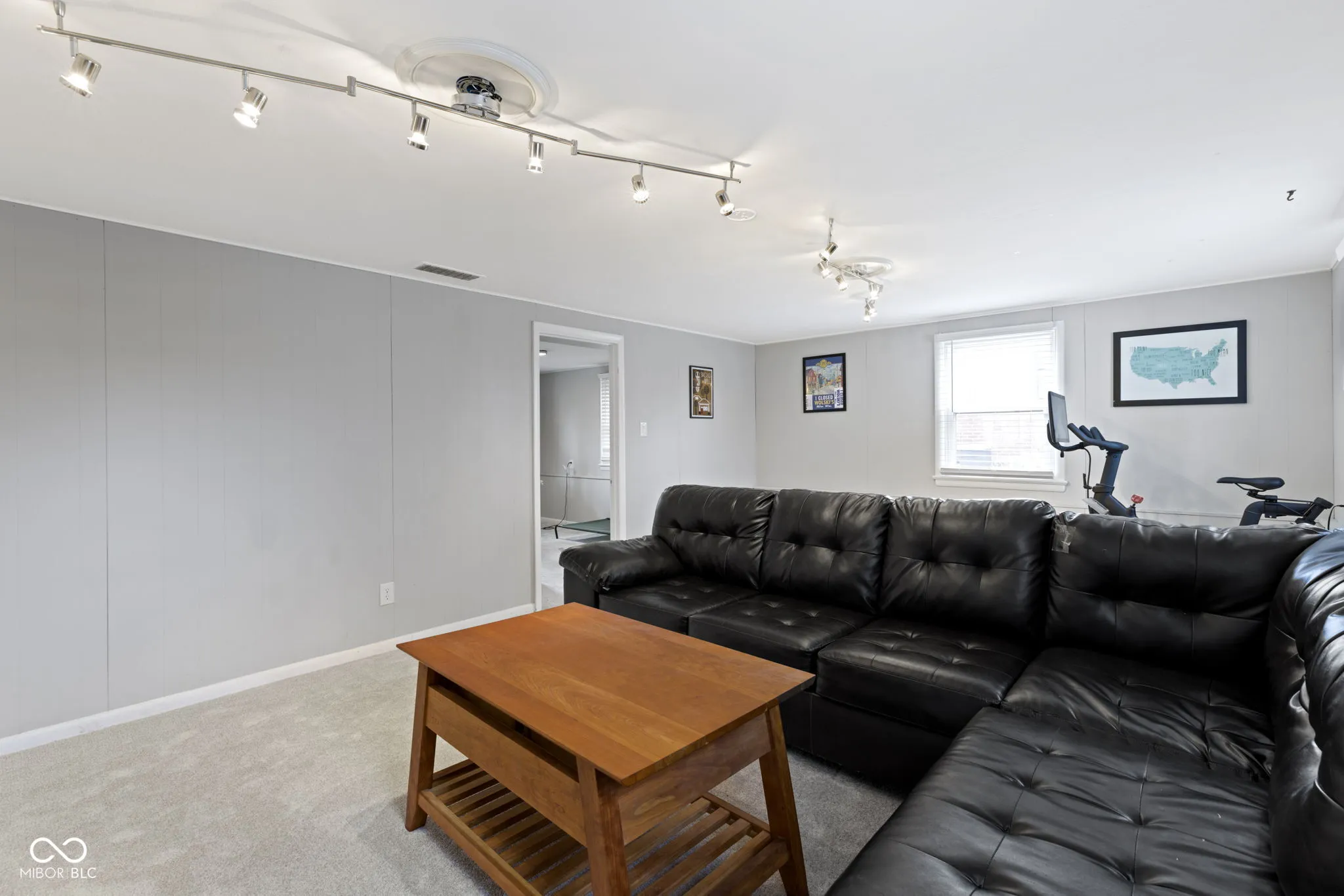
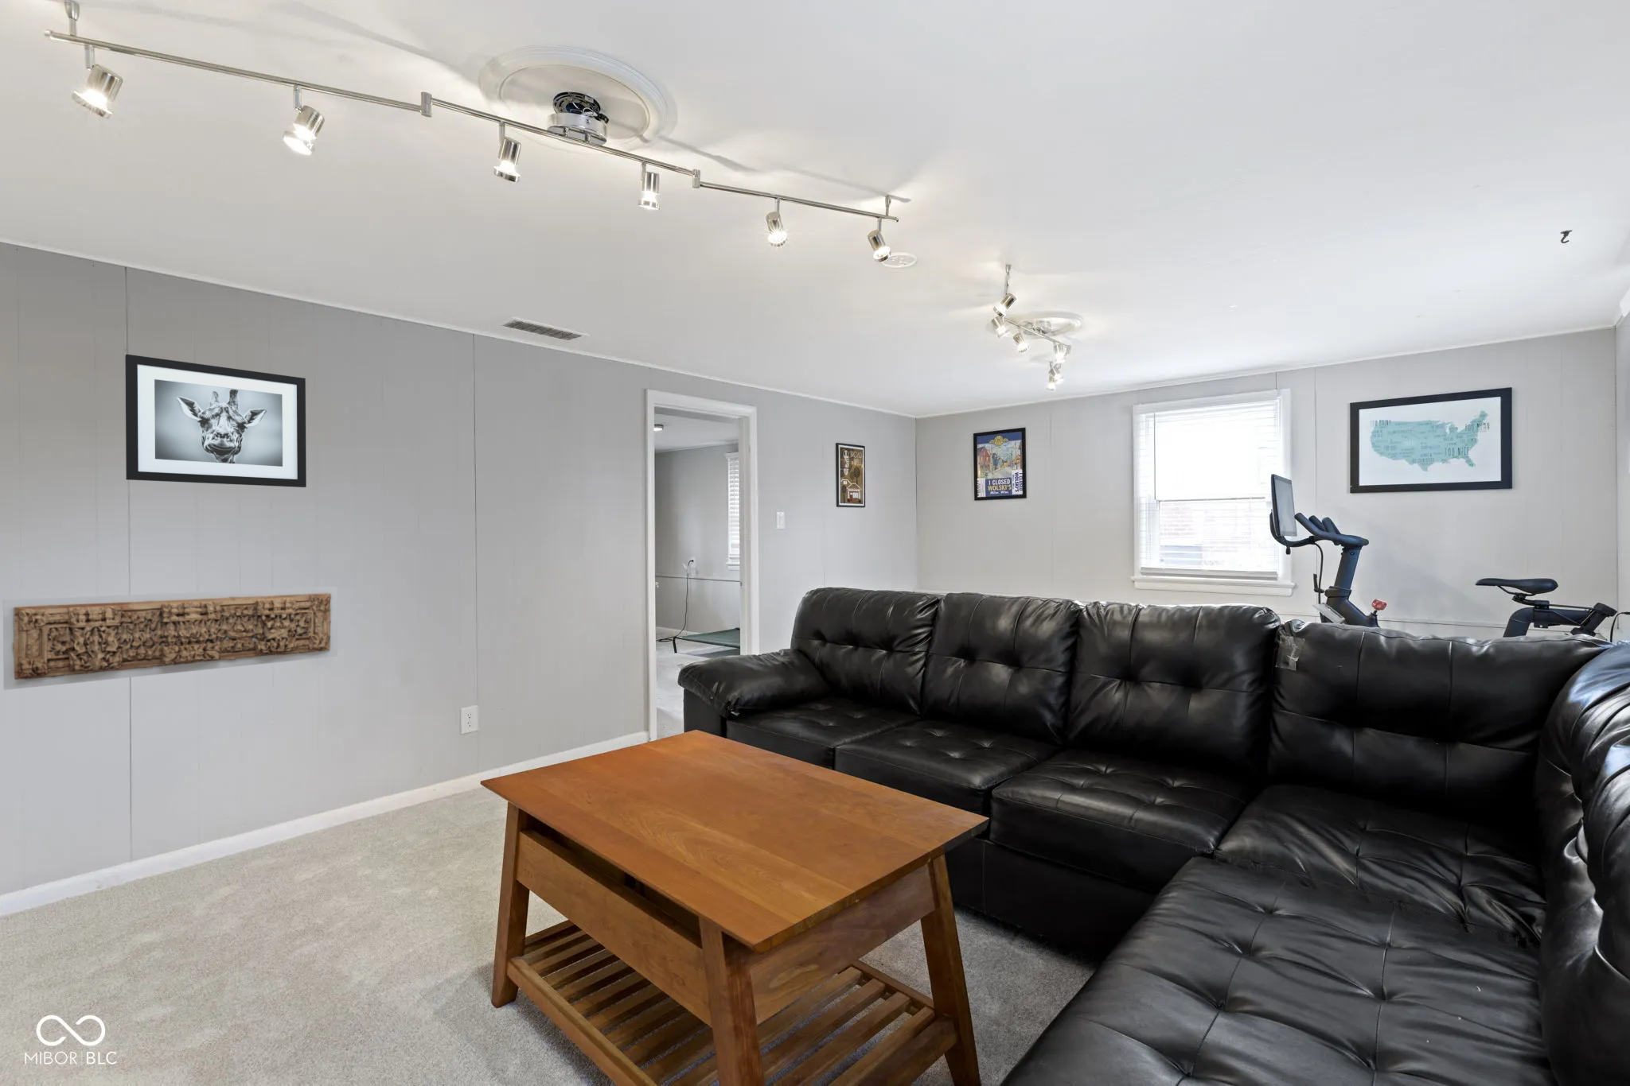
+ wall art (221, 425)
+ decorative wall panel (192, 631)
